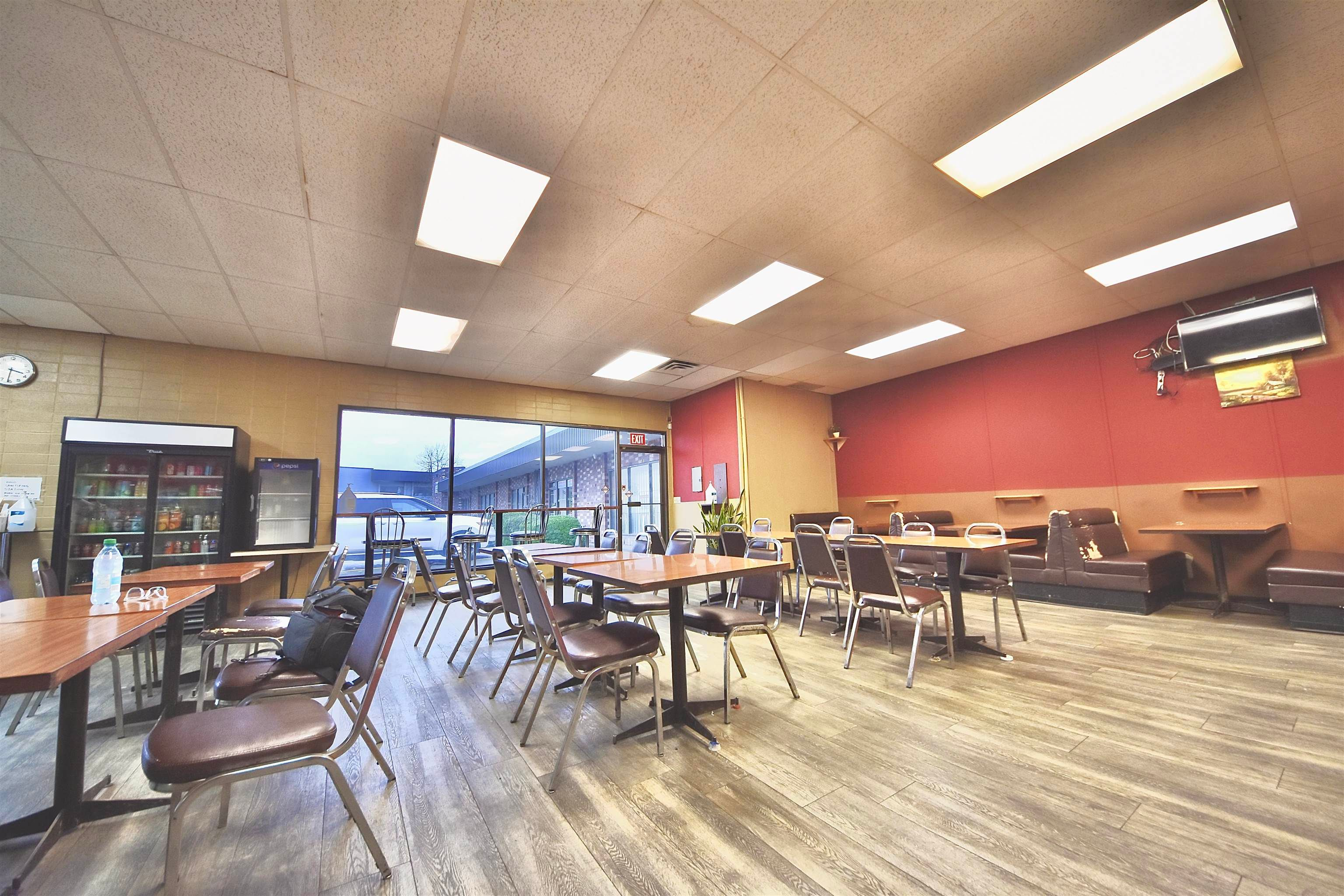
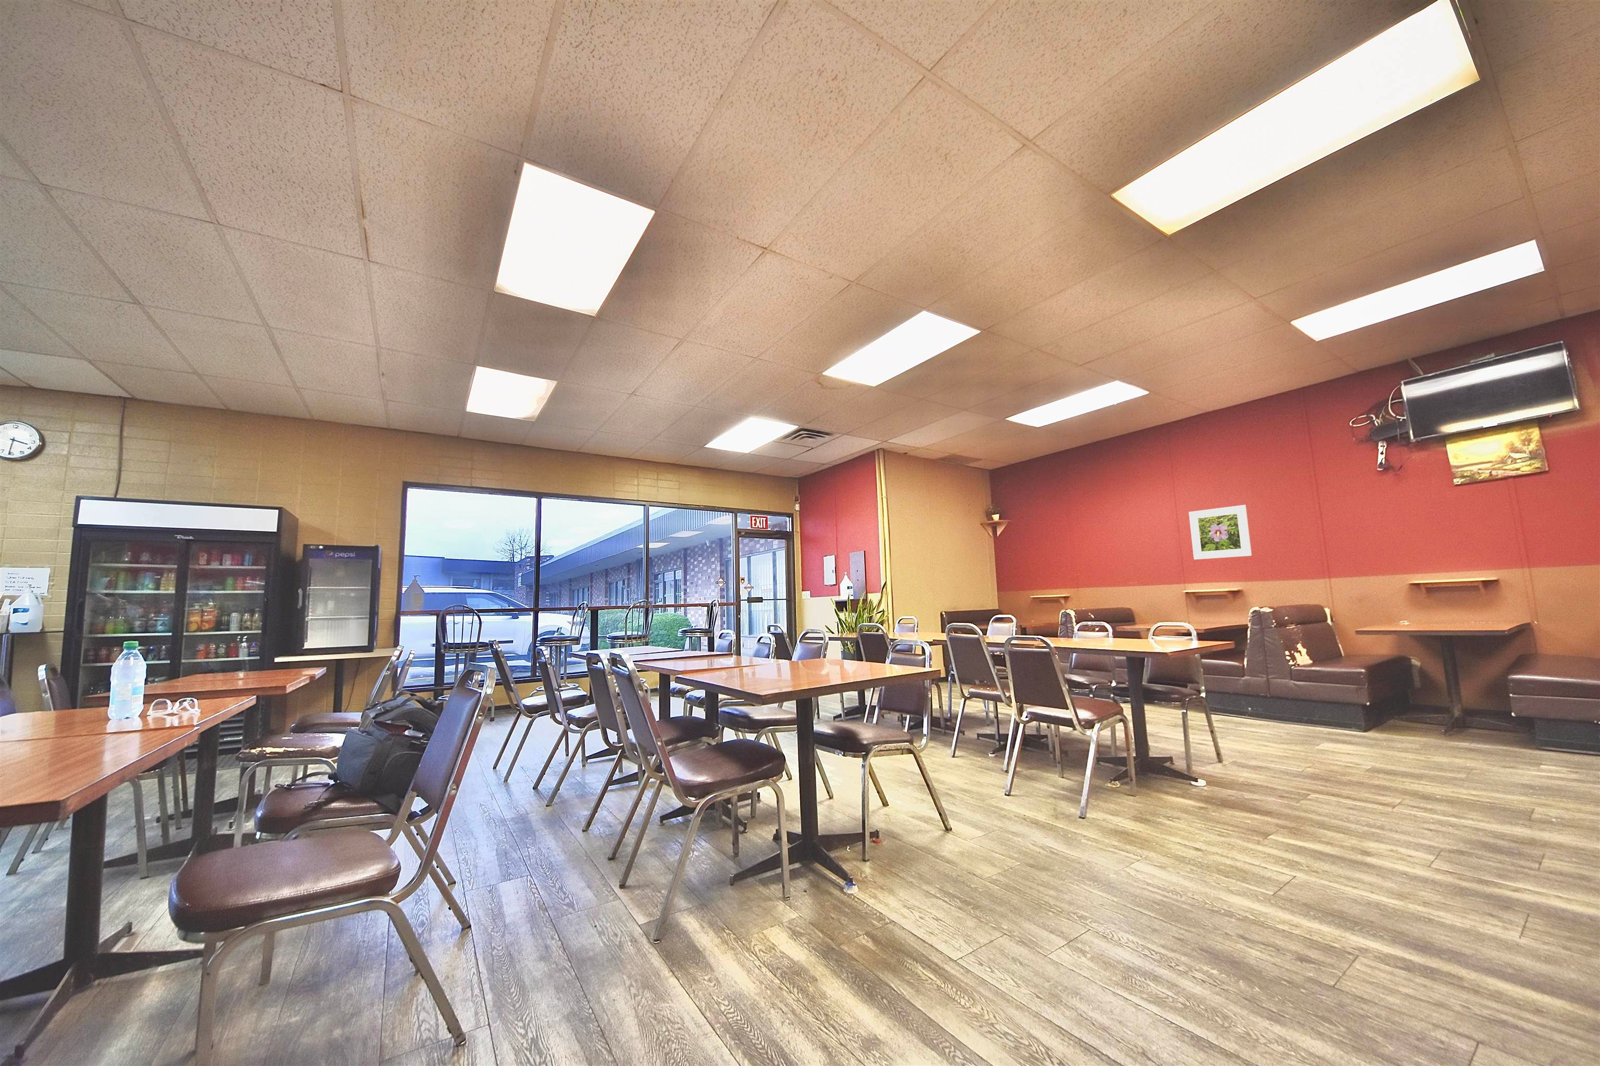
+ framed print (1219, 533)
